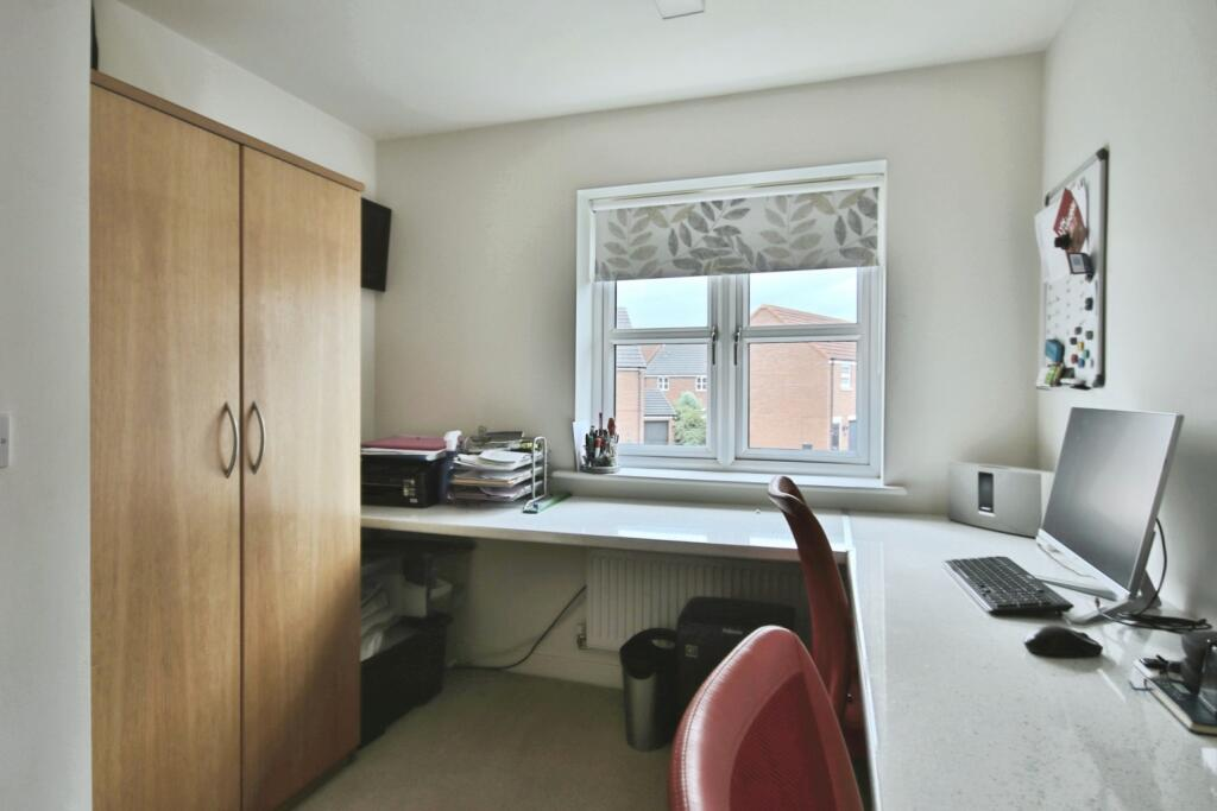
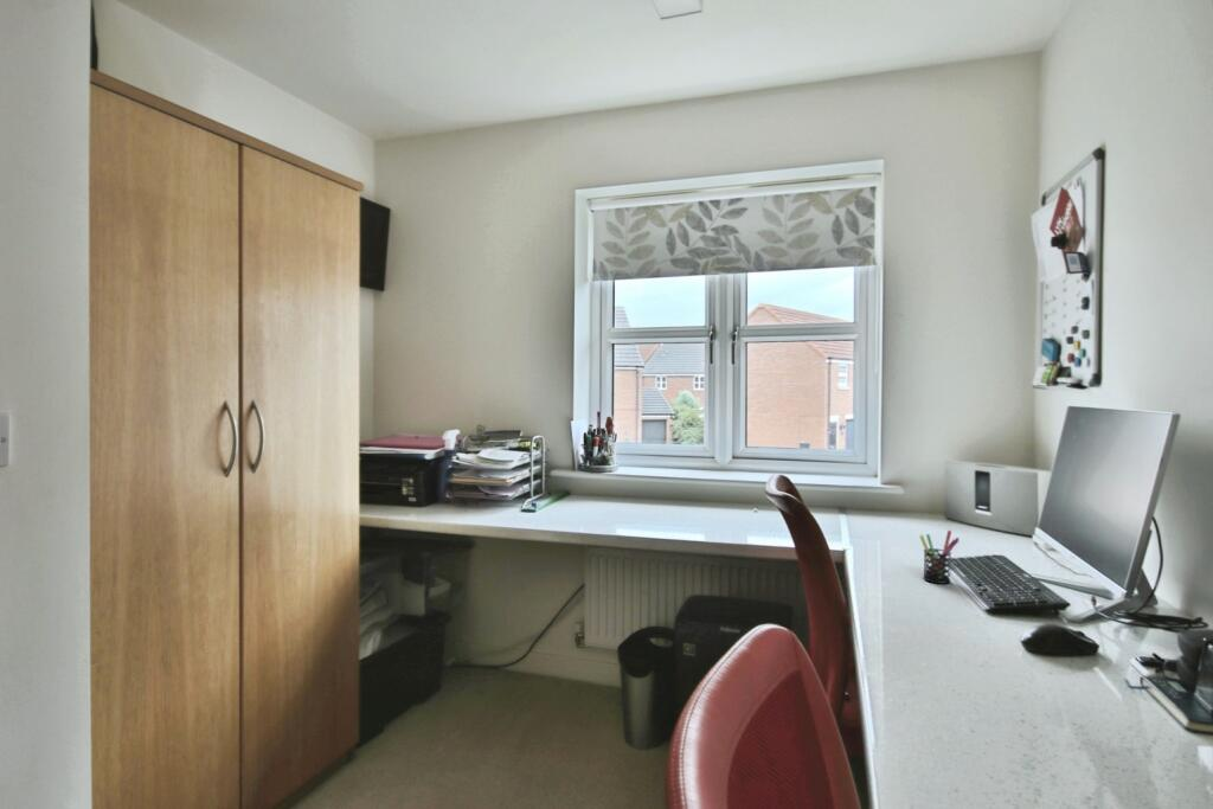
+ pen holder (936, 554)
